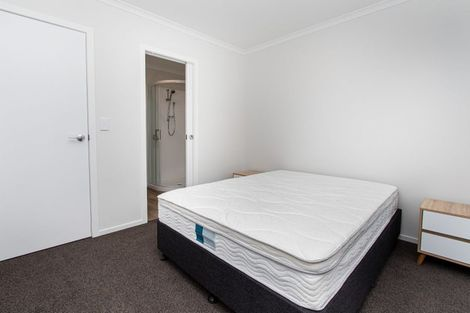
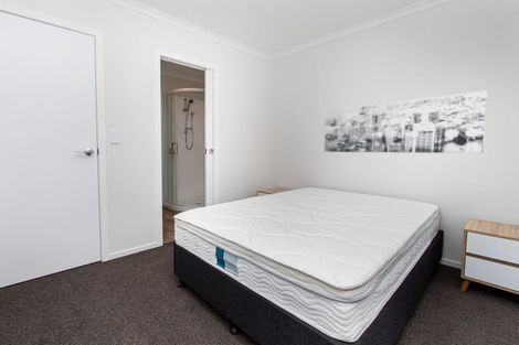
+ wall art (388, 128)
